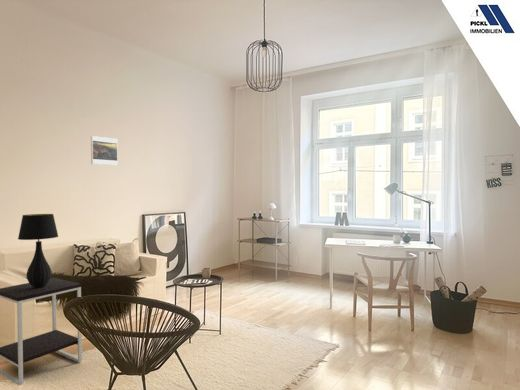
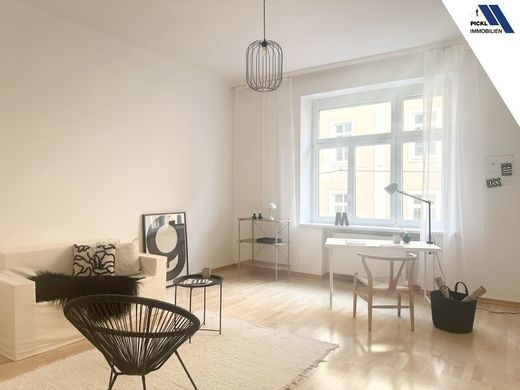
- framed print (104, 151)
- side table (41, 334)
- table lamp (38, 250)
